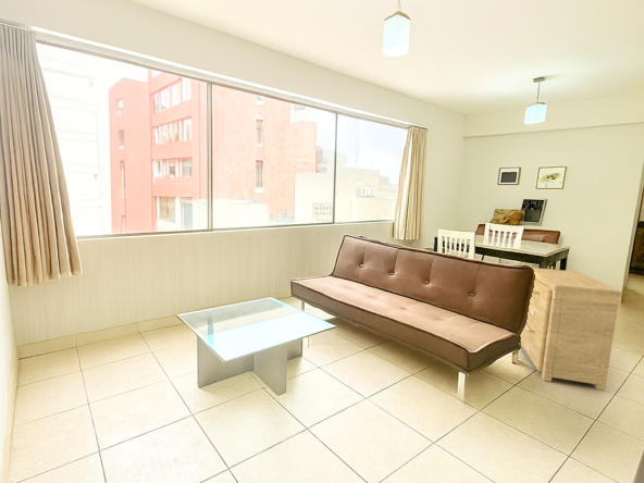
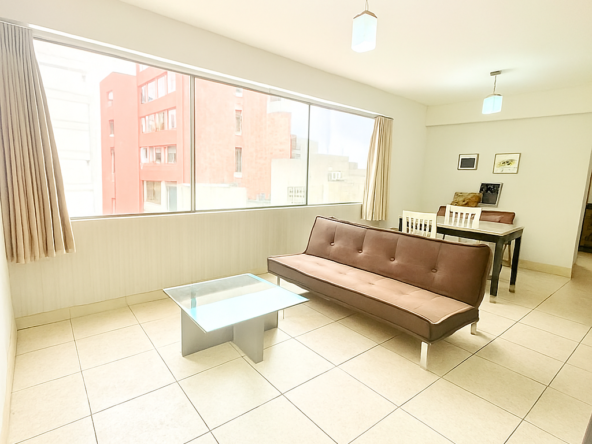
- side table (557, 321)
